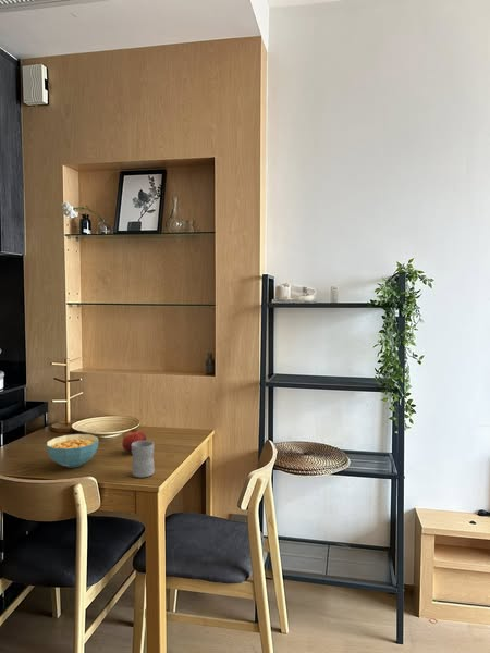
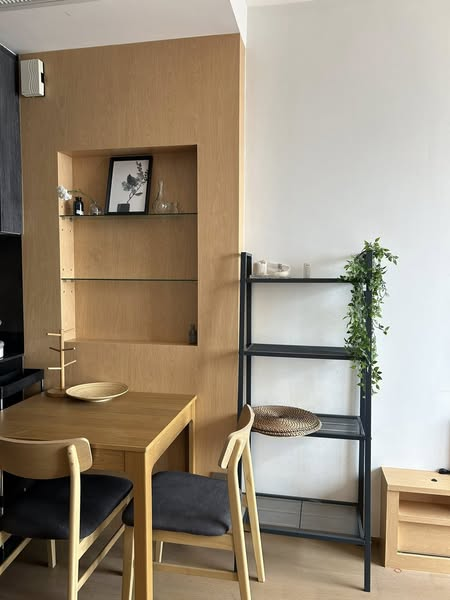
- cereal bowl (73, 453)
- fruit (134, 440)
- mug (145, 457)
